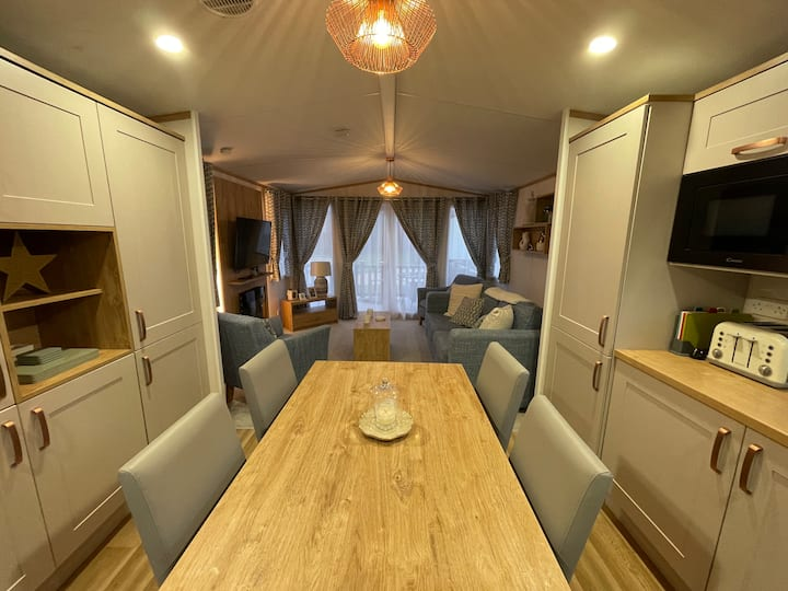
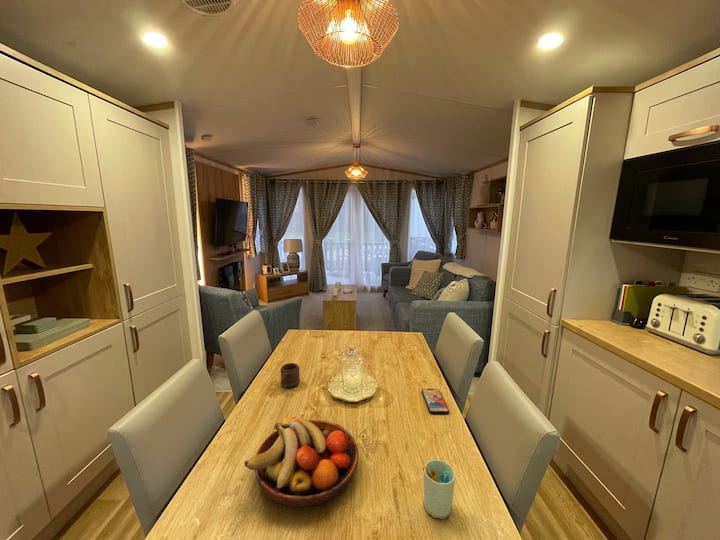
+ mug (288, 377)
+ fruit bowl (307, 449)
+ cup (437, 485)
+ smartphone (434, 400)
